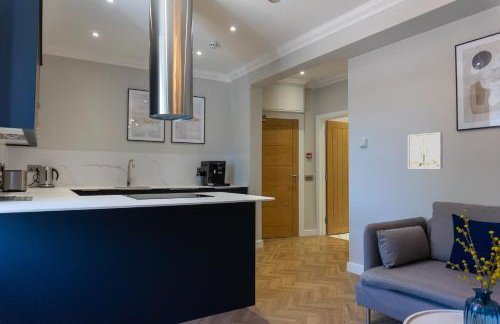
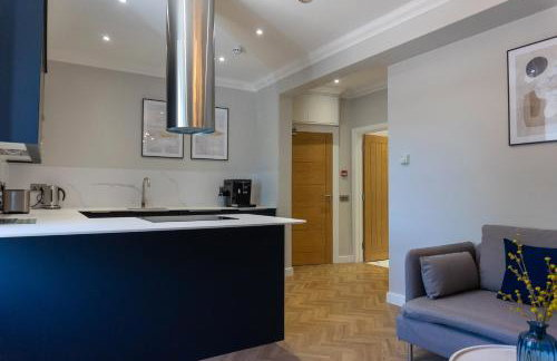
- wall art (424, 151)
